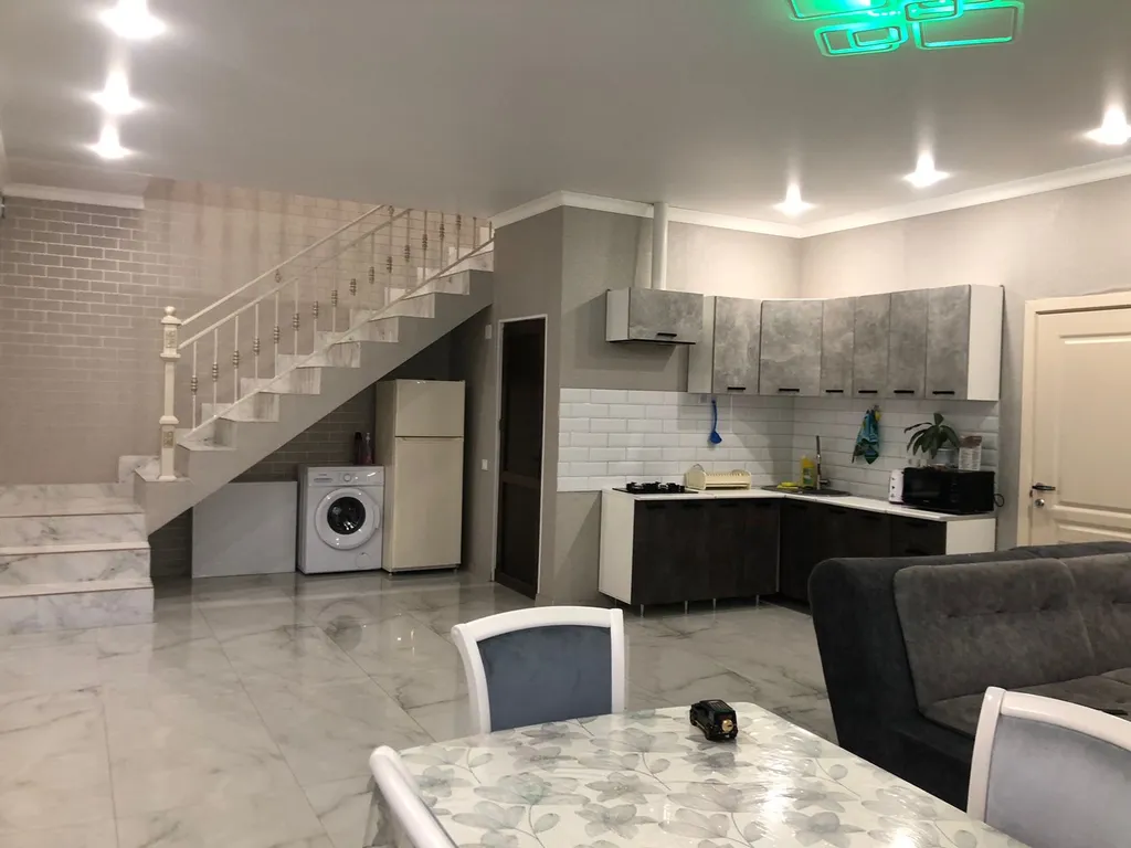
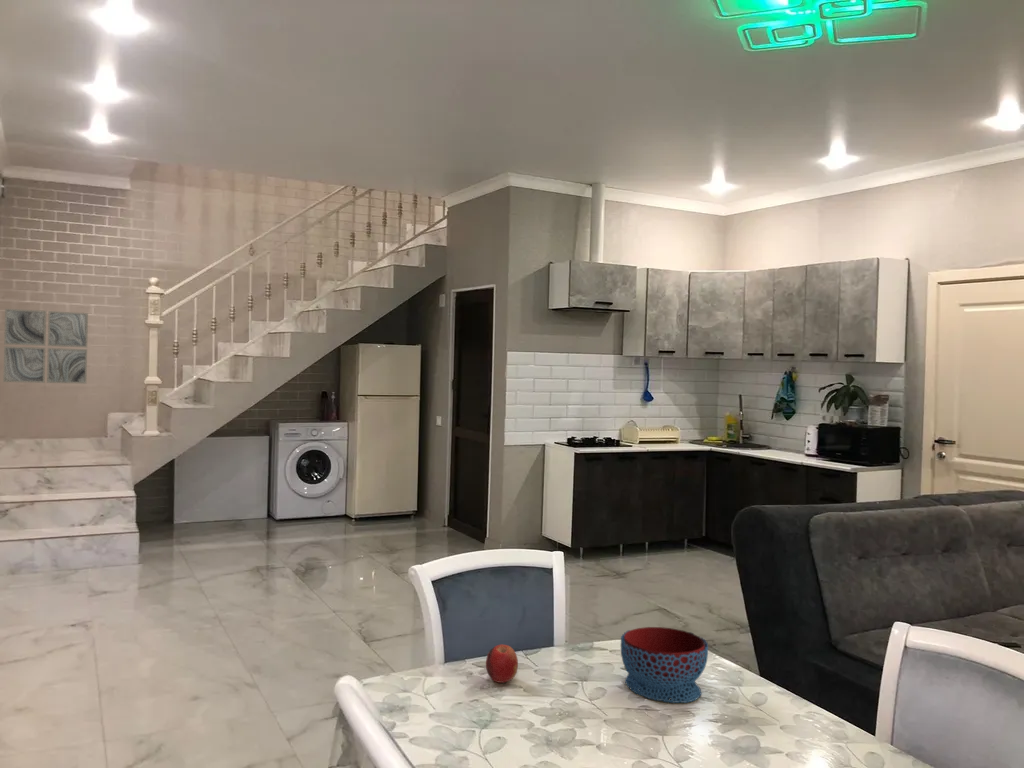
+ bowl (663, 662)
+ fruit (501, 662)
+ wall art (45, 345)
